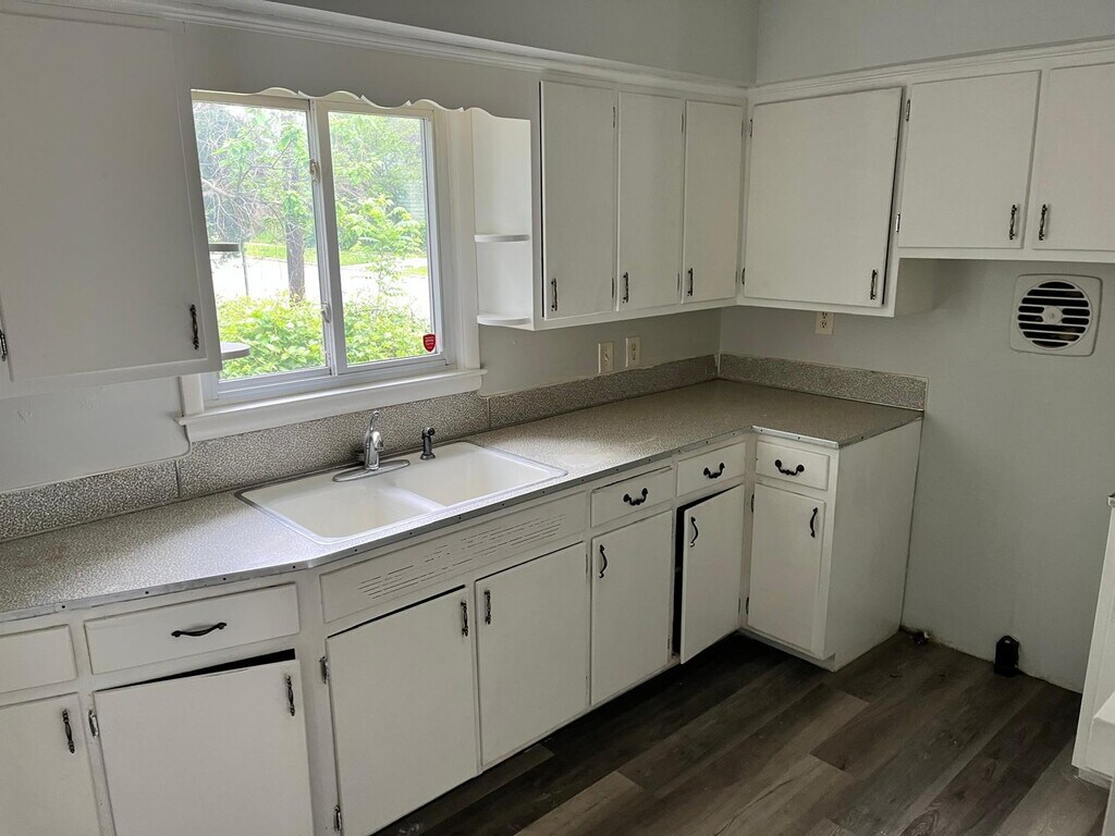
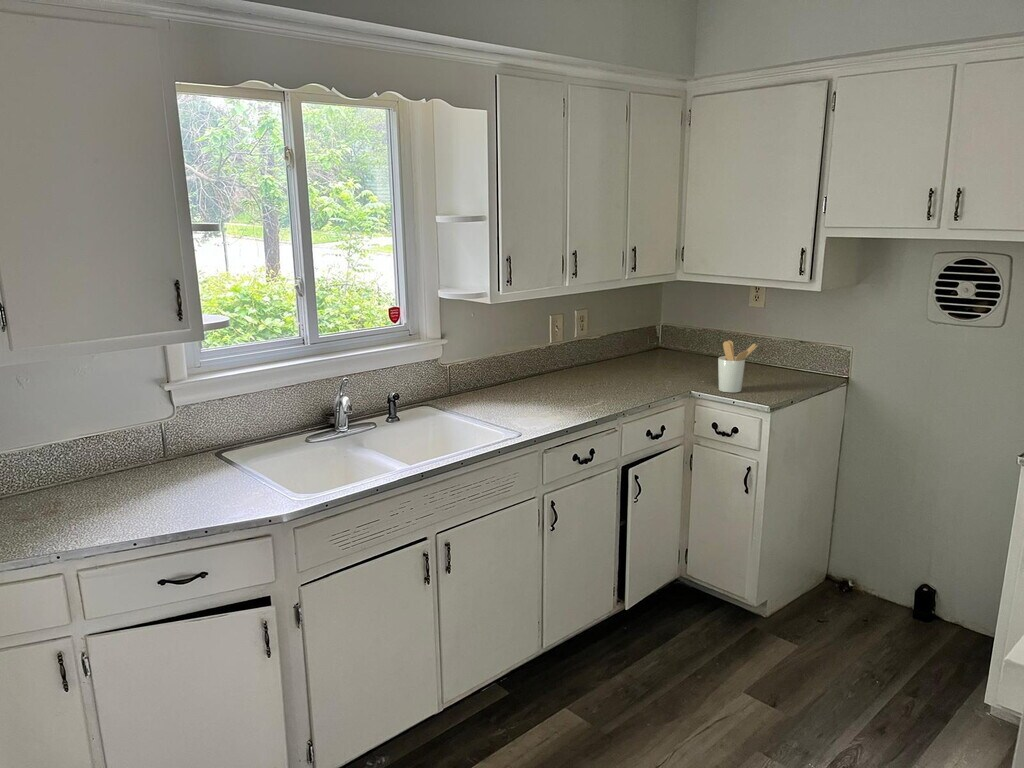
+ utensil holder (737, 366)
